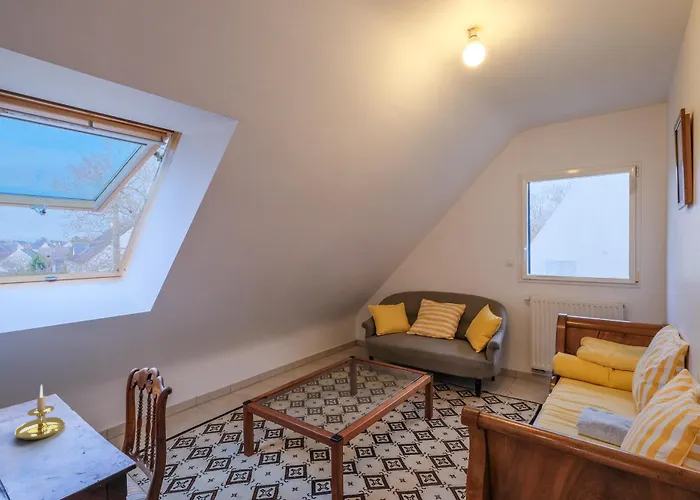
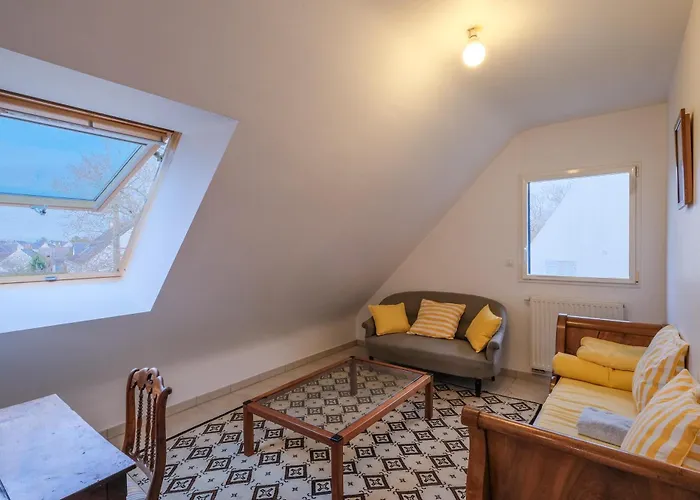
- candle holder (41, 409)
